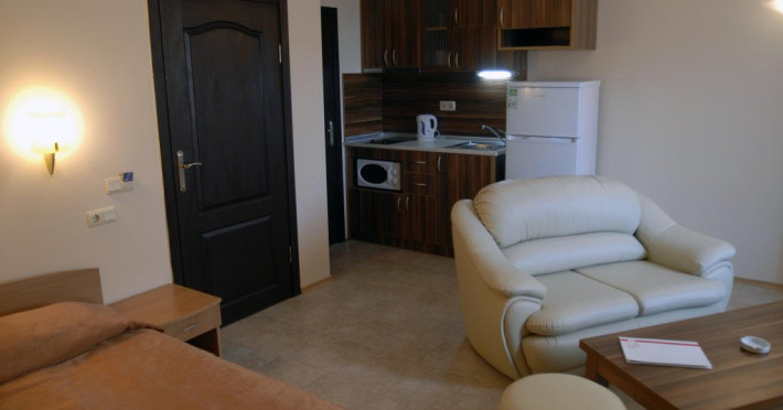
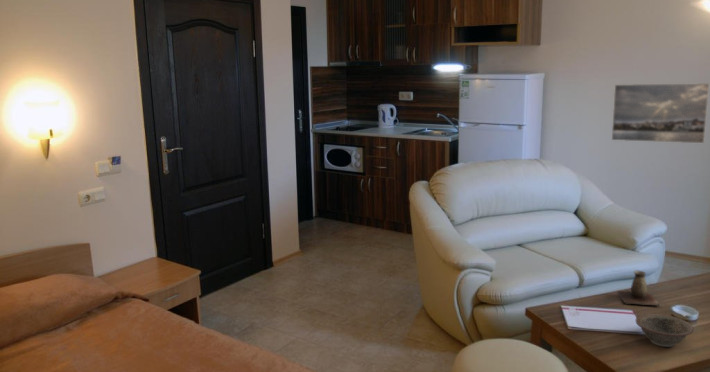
+ decorative bowl (663, 333)
+ decorative vase (638, 285)
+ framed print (658, 113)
